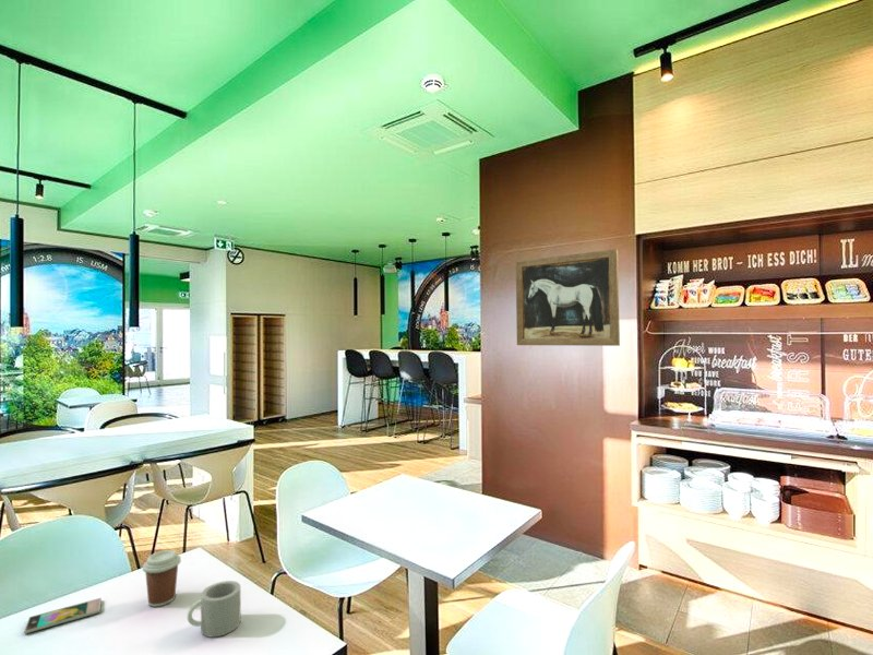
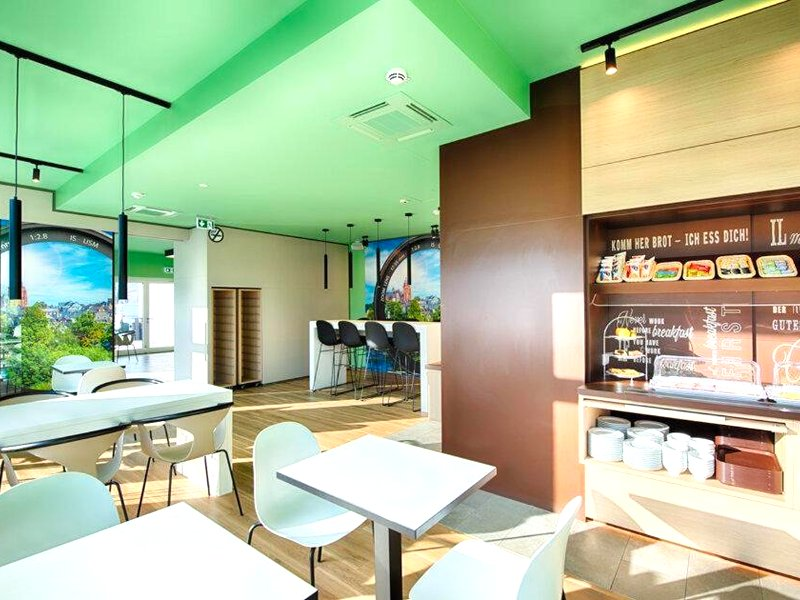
- mug (214, 609)
- coffee cup (162, 577)
- smartphone (64, 615)
- wall art (563, 300)
